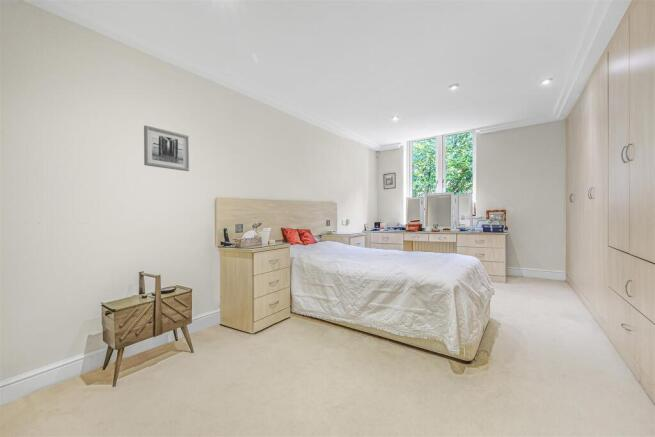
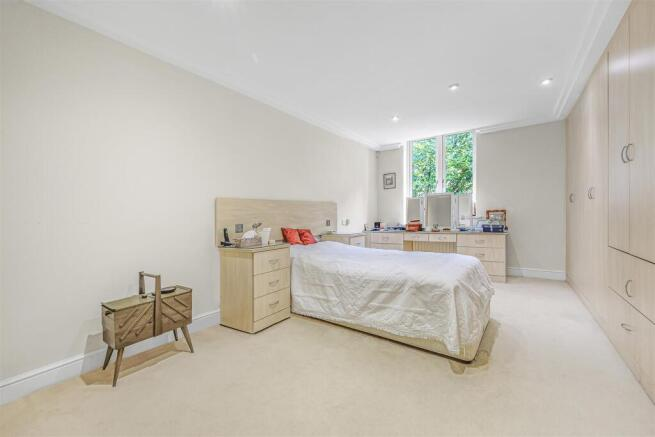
- wall art (168, 149)
